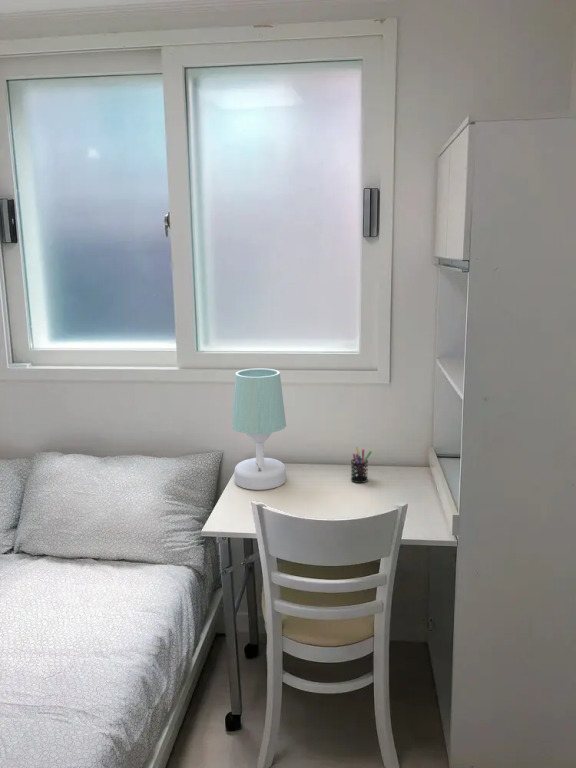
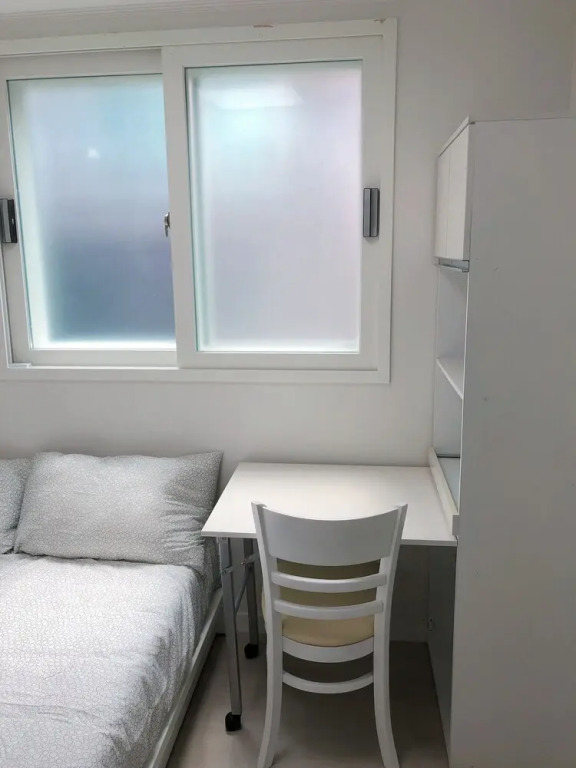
- pen holder (361, 463)
- table lamp (259, 427)
